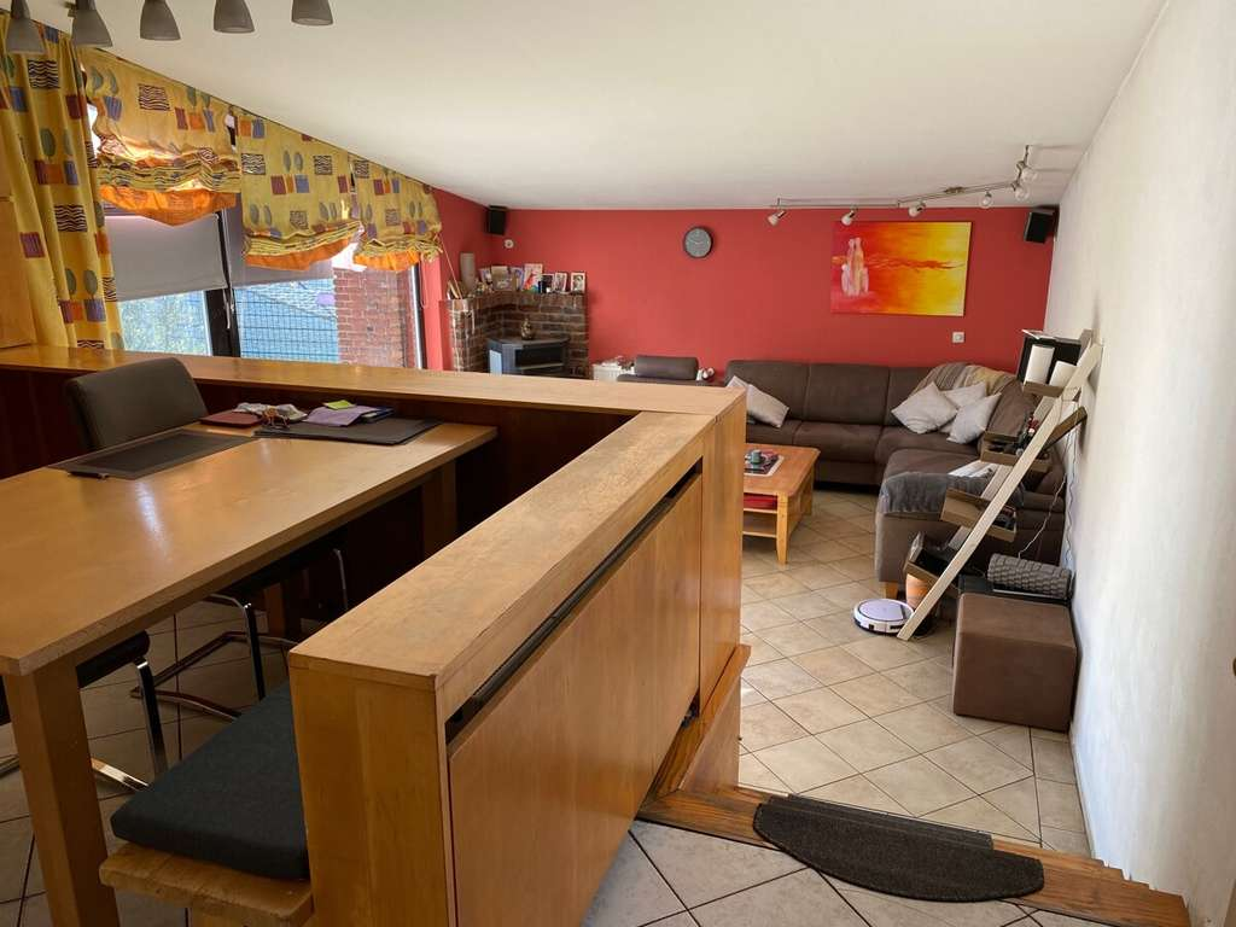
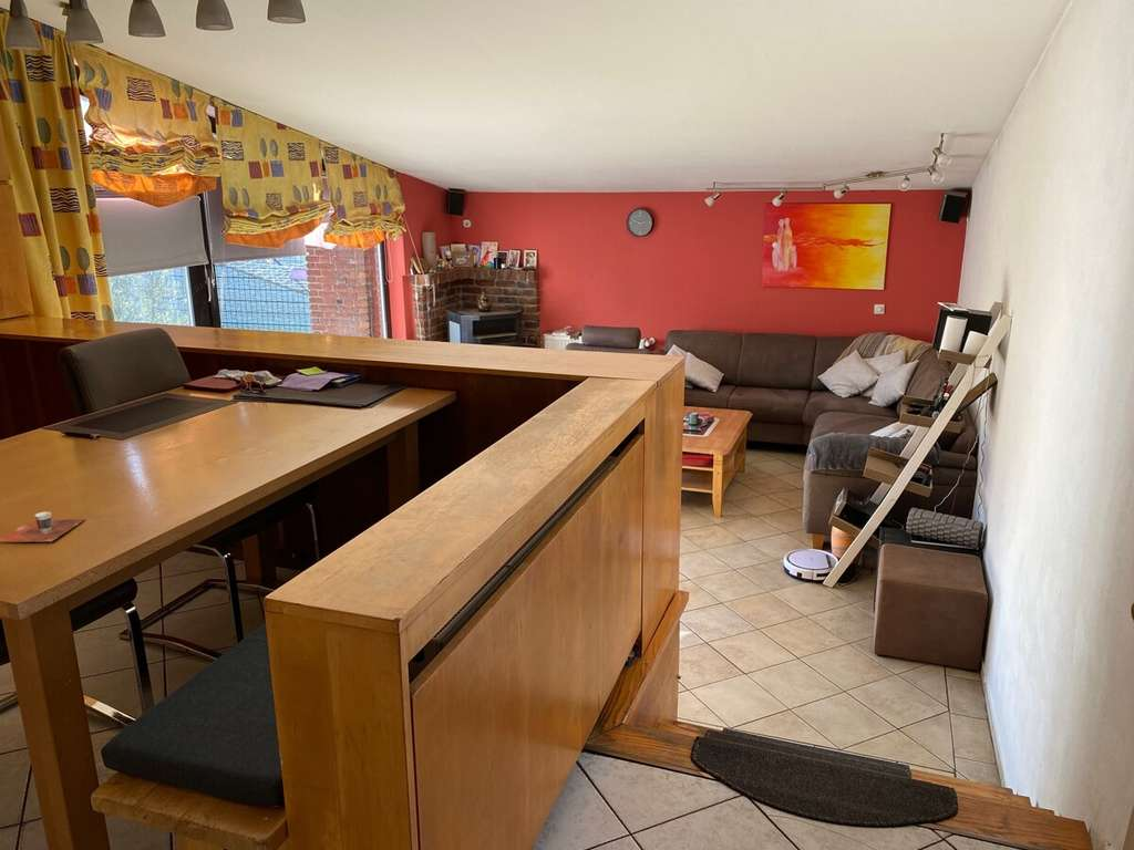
+ cup (41, 521)
